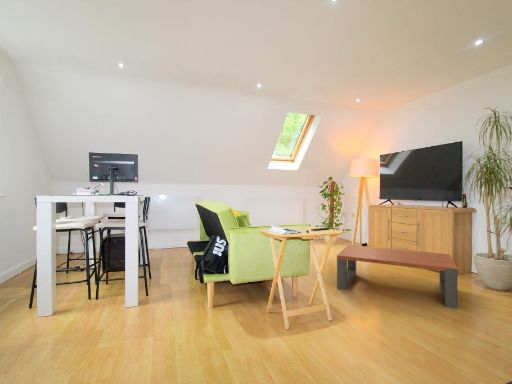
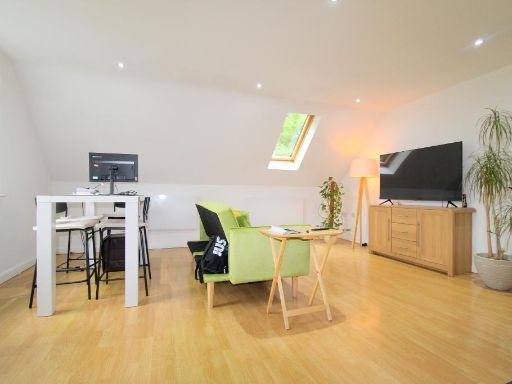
- coffee table (396, 265)
